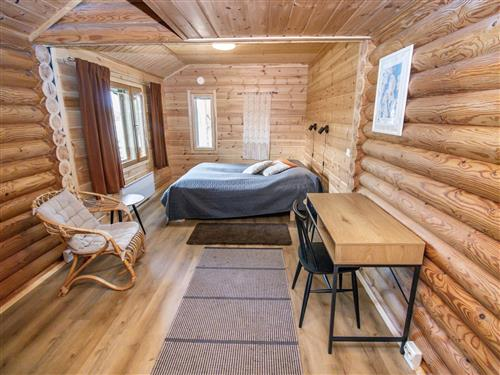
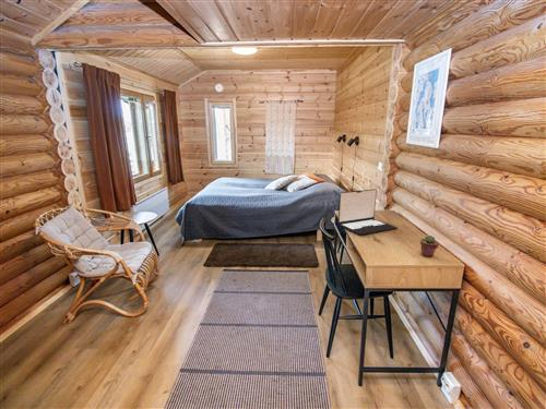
+ laptop (368, 210)
+ potted succulent (428, 245)
